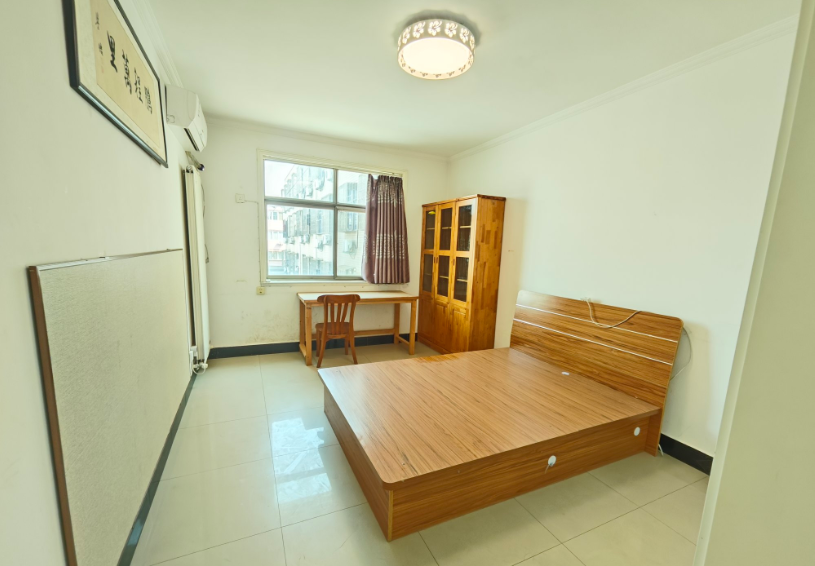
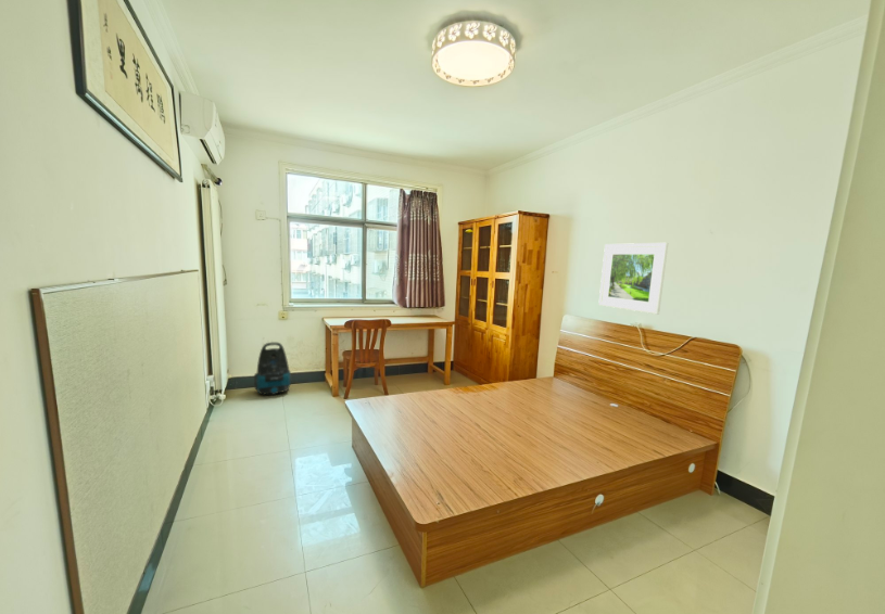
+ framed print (630, 277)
+ vacuum cleaner (273, 368)
